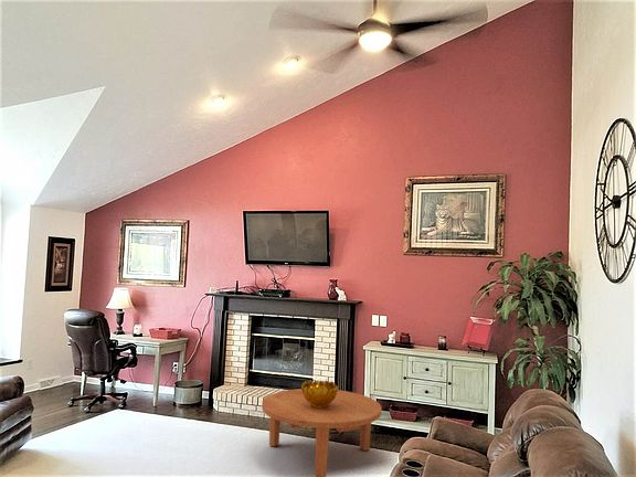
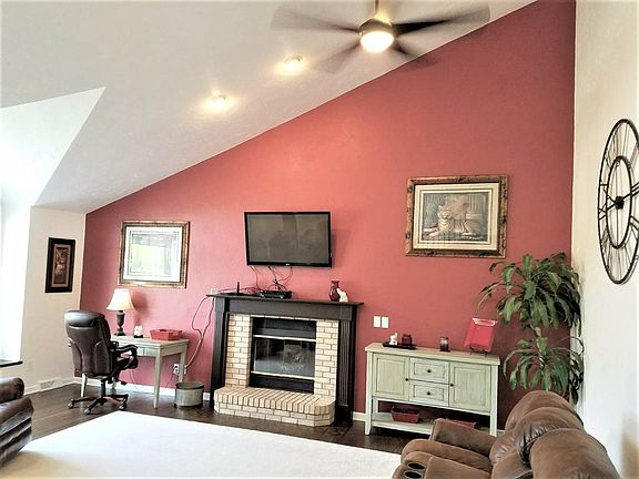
- decorative bowl (319, 394)
- coffee table (320, 430)
